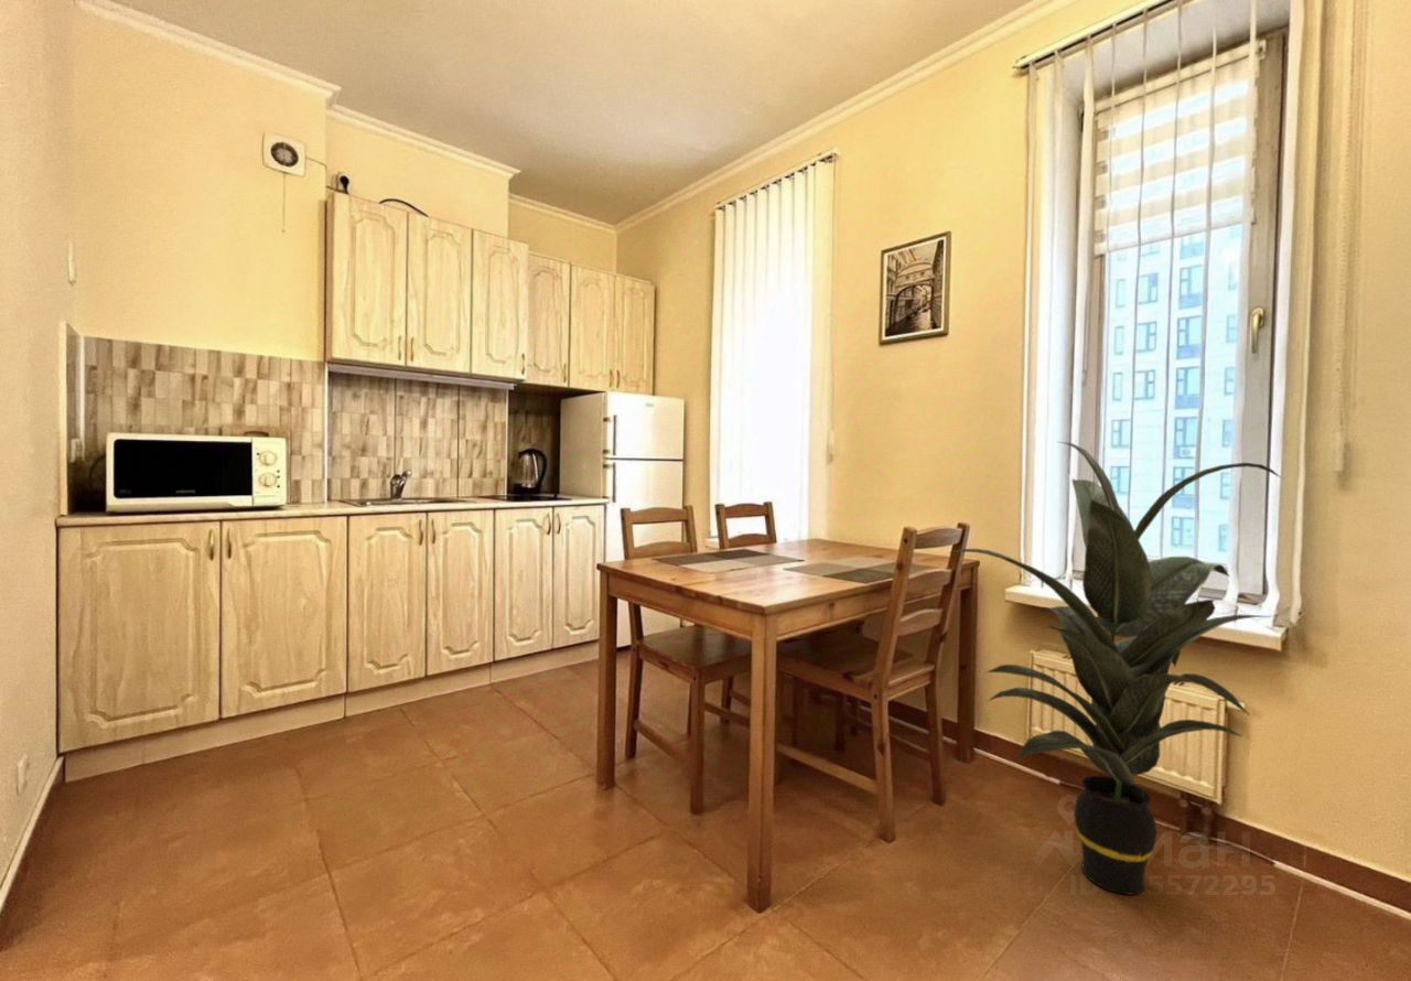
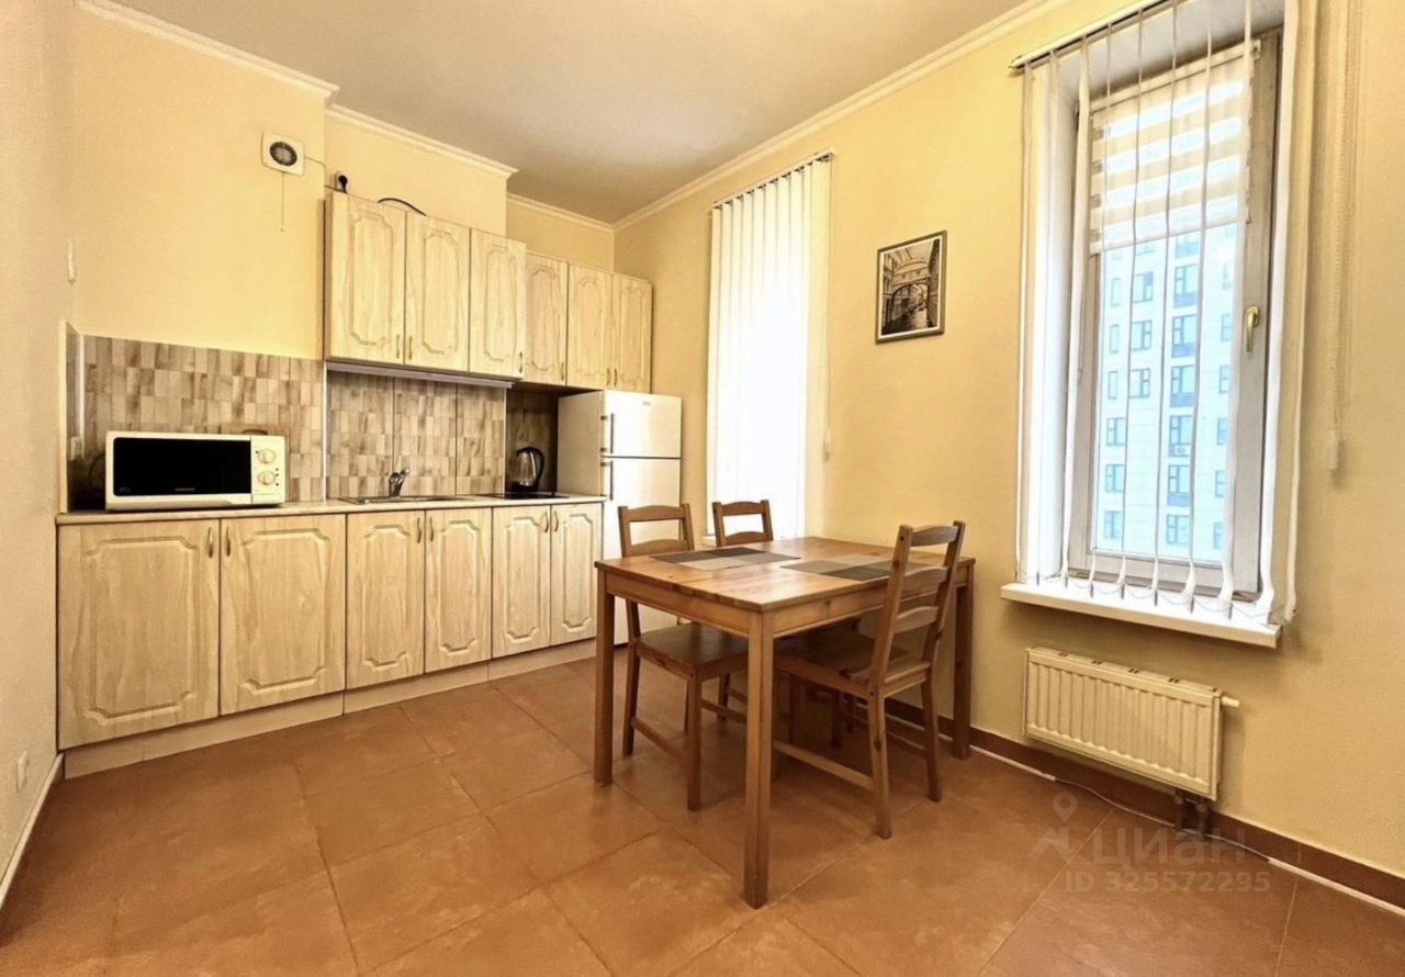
- indoor plant (1106, 655)
